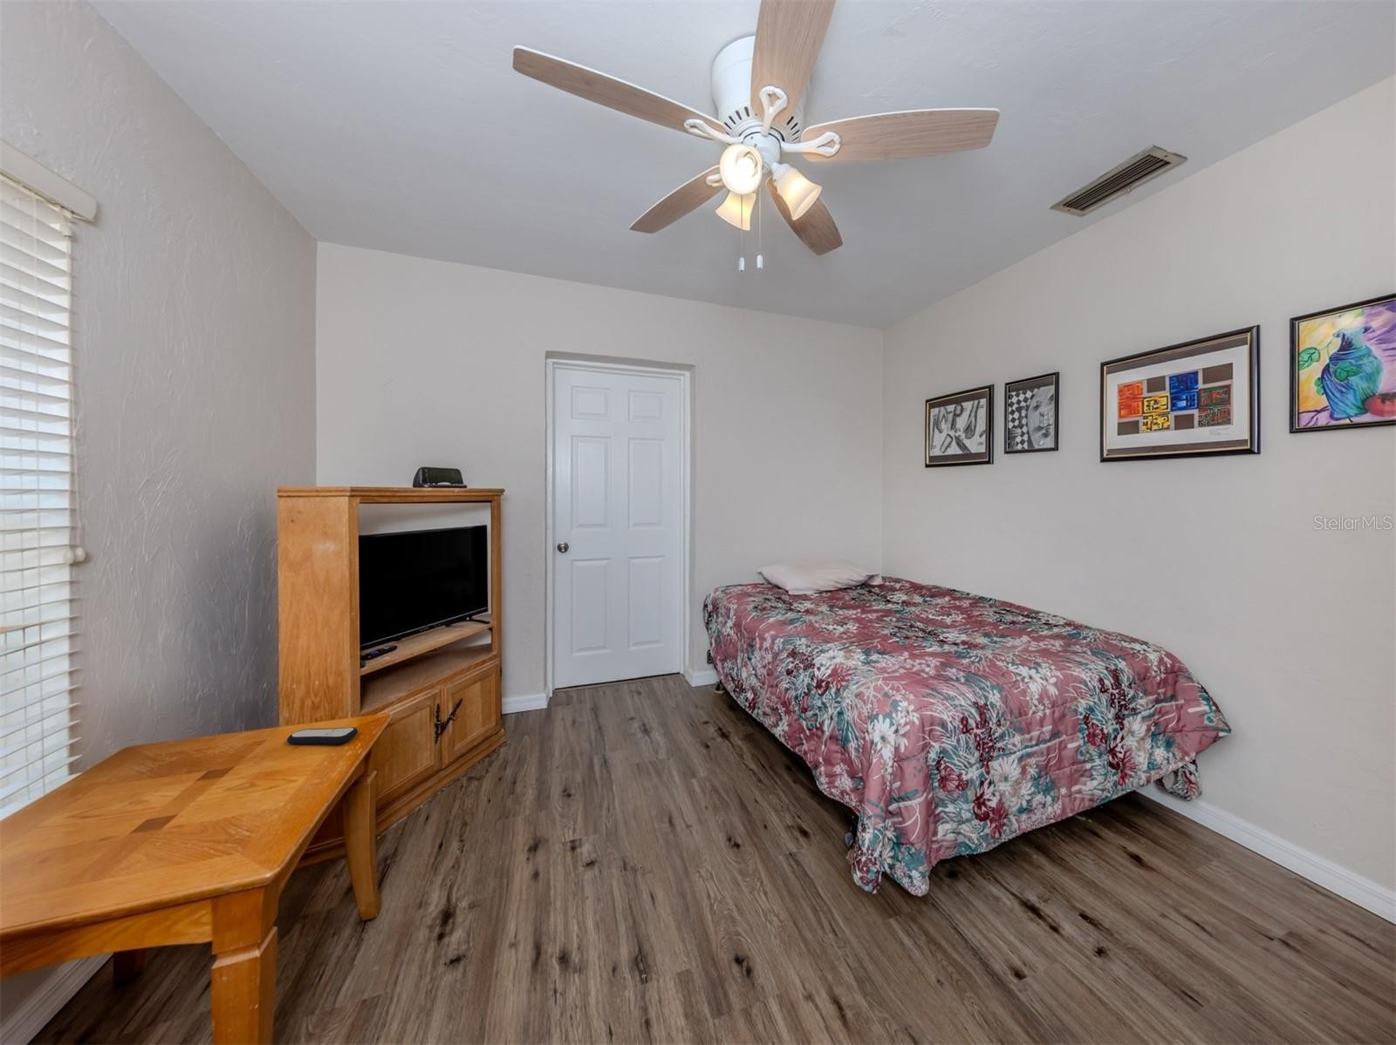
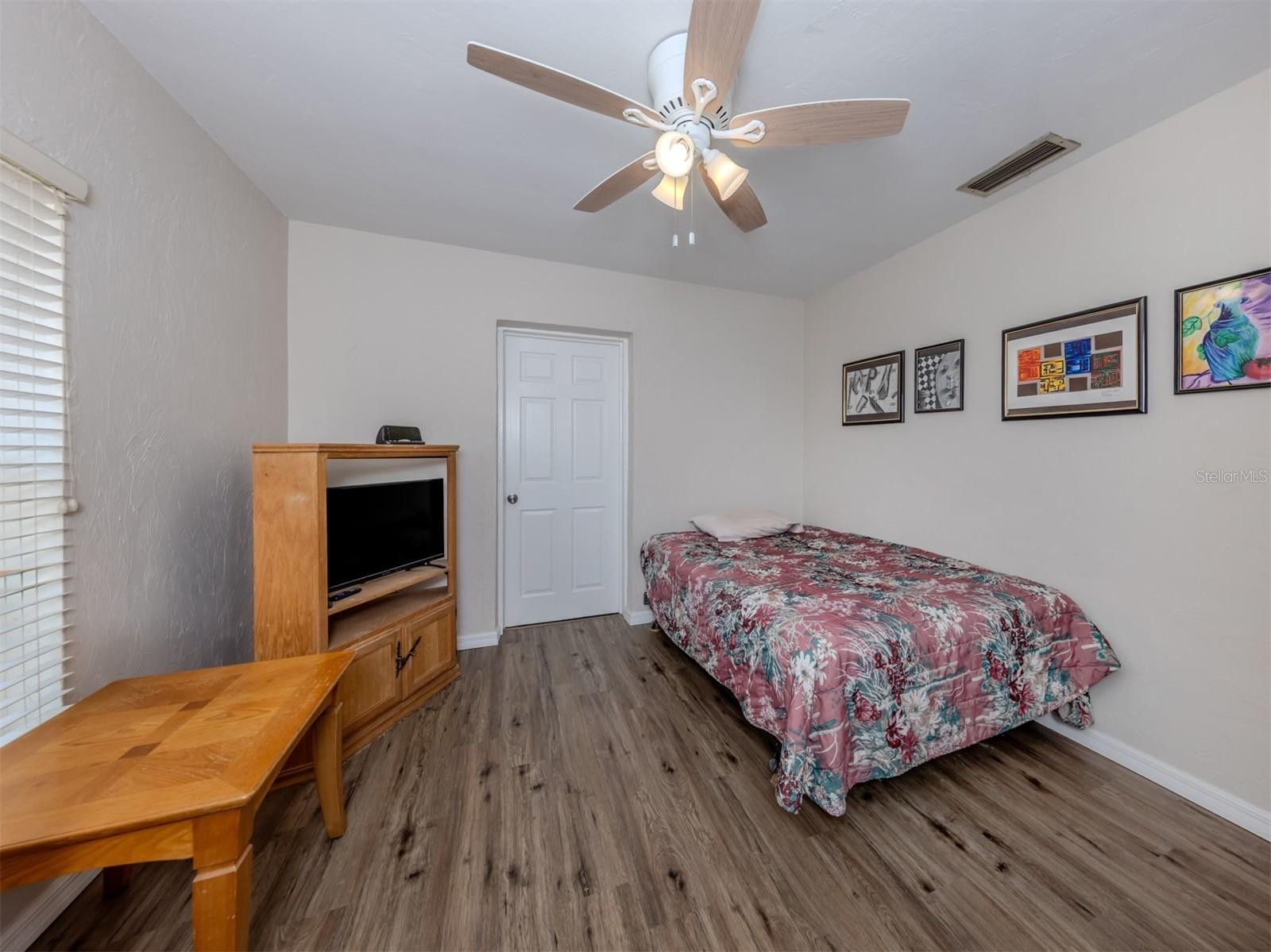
- remote control (322, 735)
